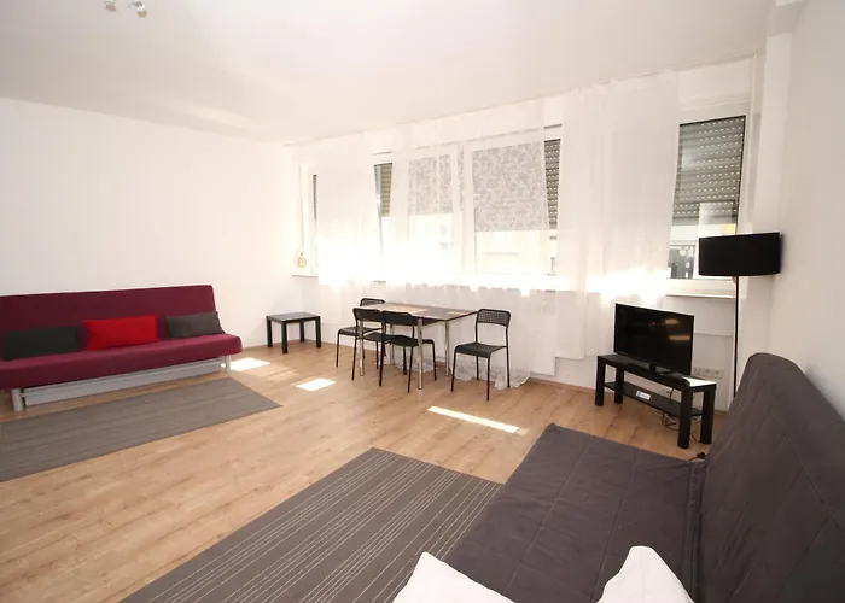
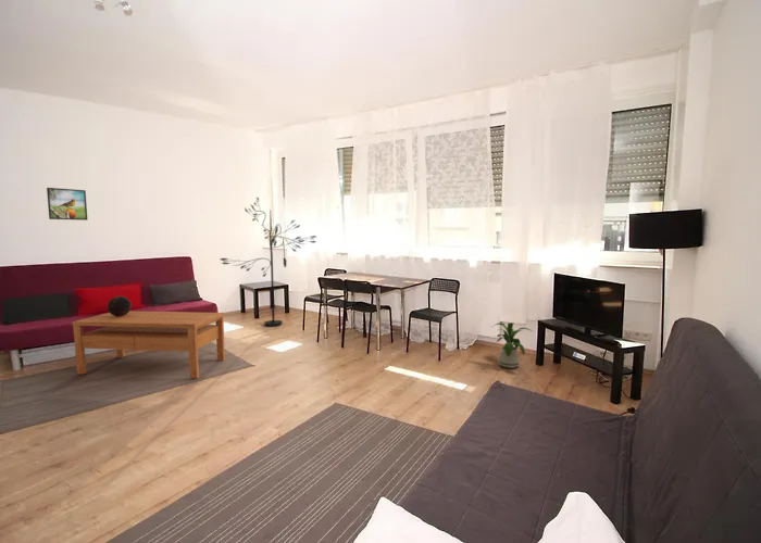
+ floor lamp (272, 261)
+ house plant (512, 341)
+ coffee table (153, 341)
+ decorative sphere (118, 305)
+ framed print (67, 204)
